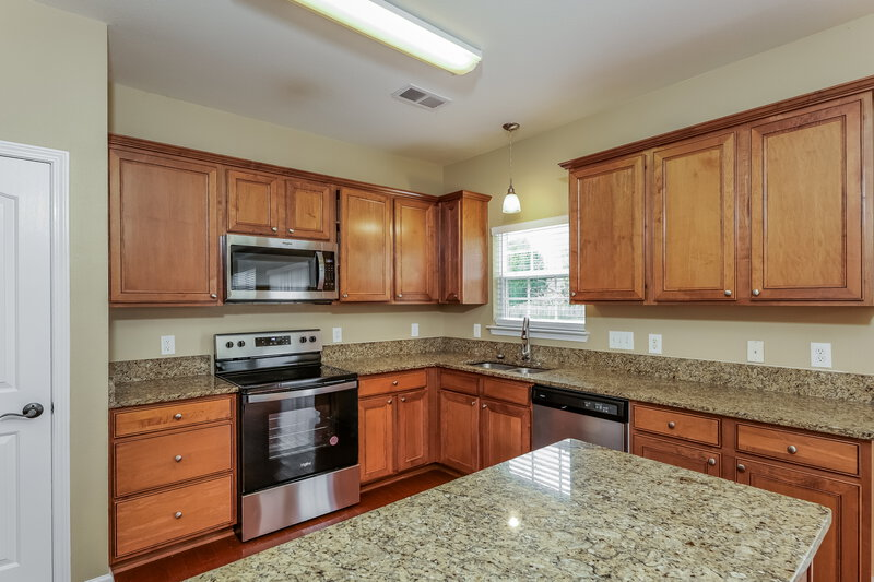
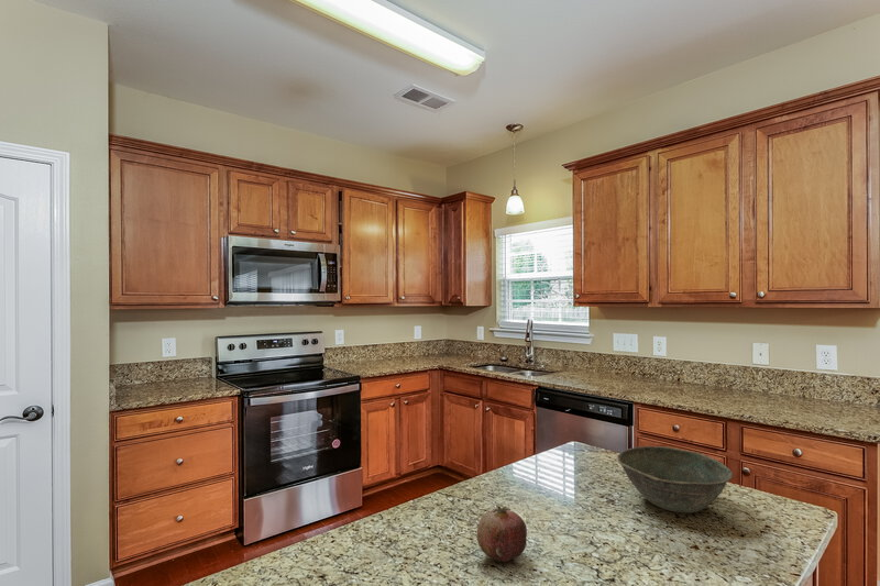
+ fruit (502, 531)
+ bowl (672, 482)
